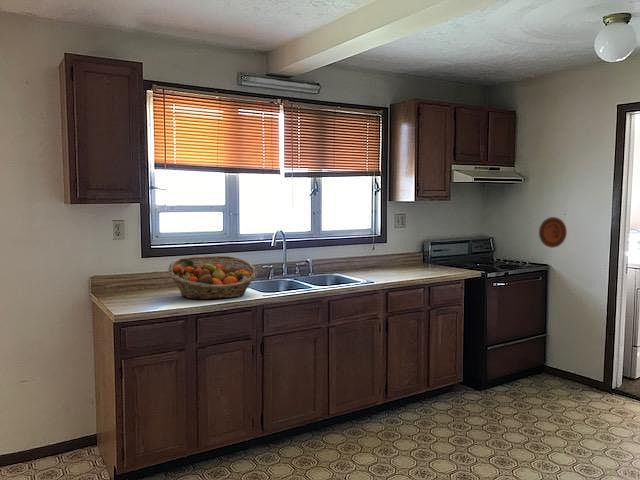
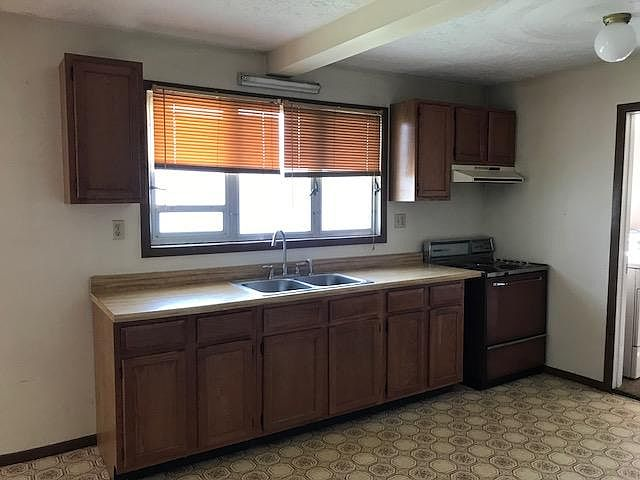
- decorative plate (552, 232)
- fruit basket (213, 276)
